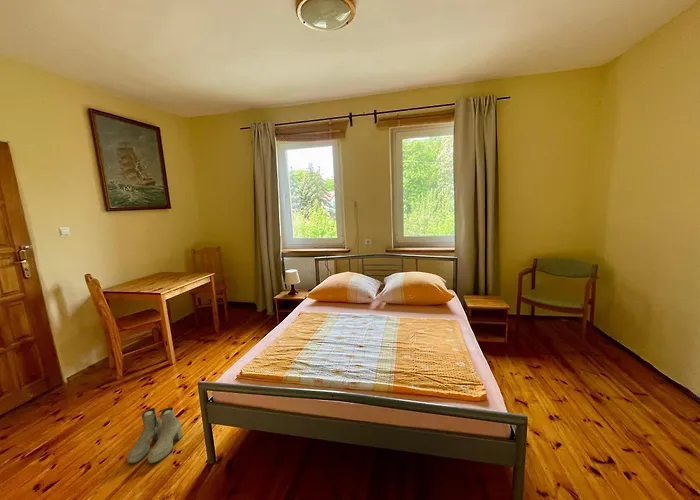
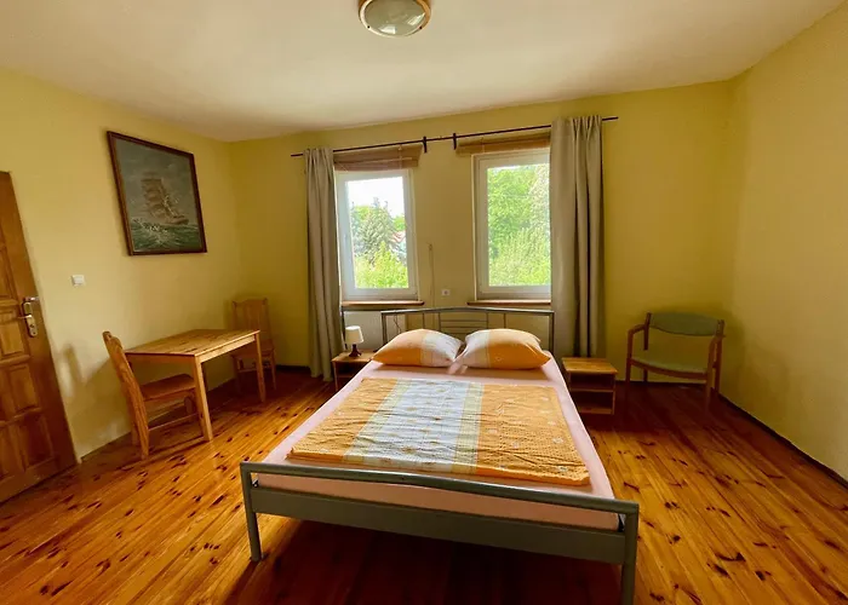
- boots (154, 432)
